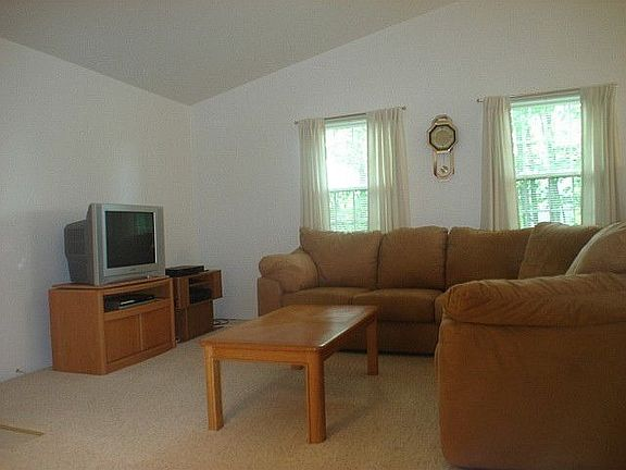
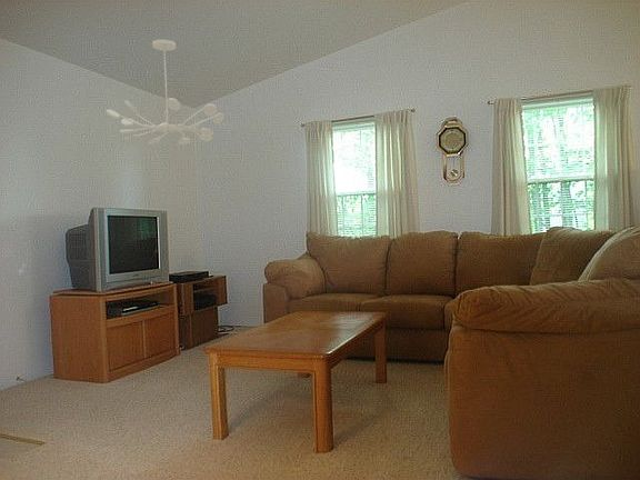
+ chandelier (166, 90)
